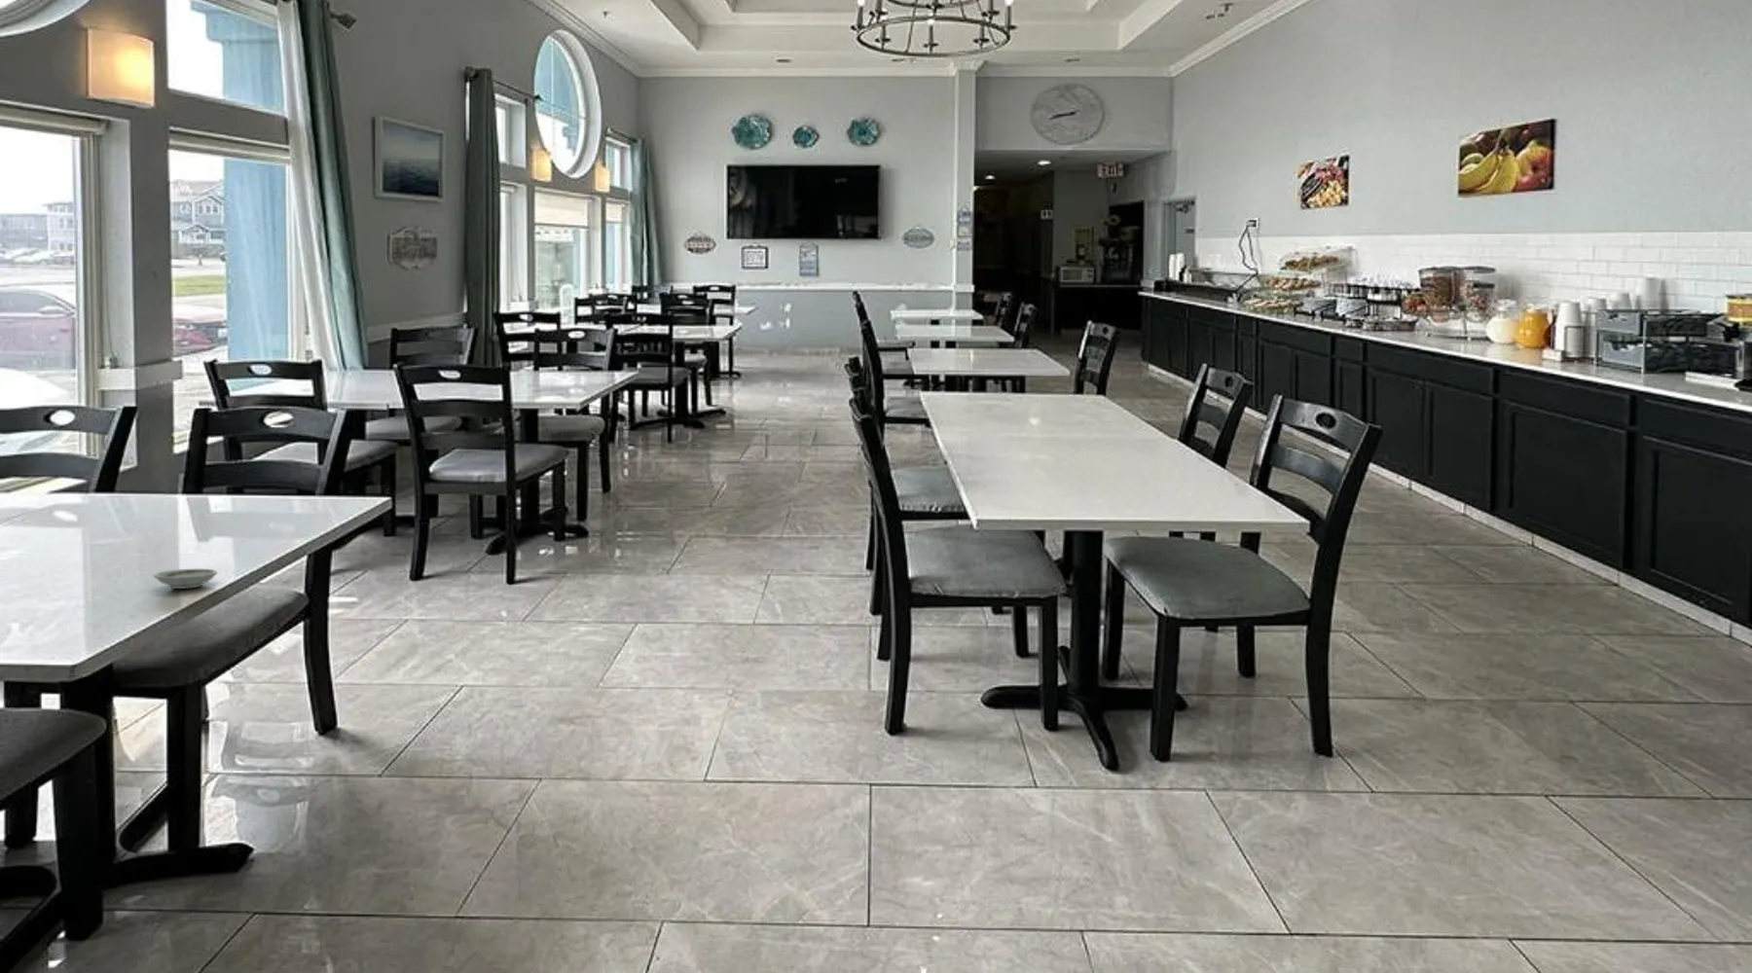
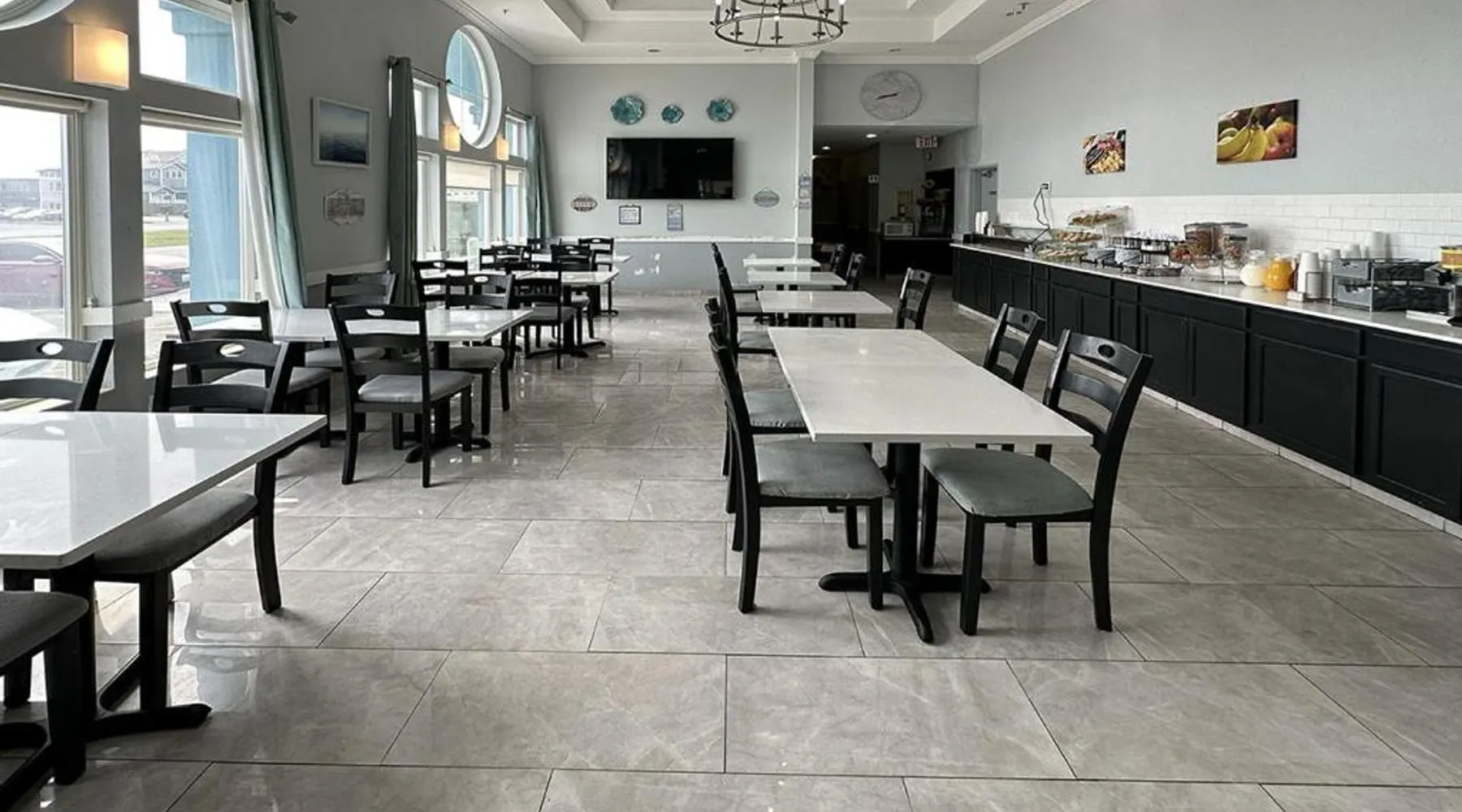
- saucer (186, 579)
